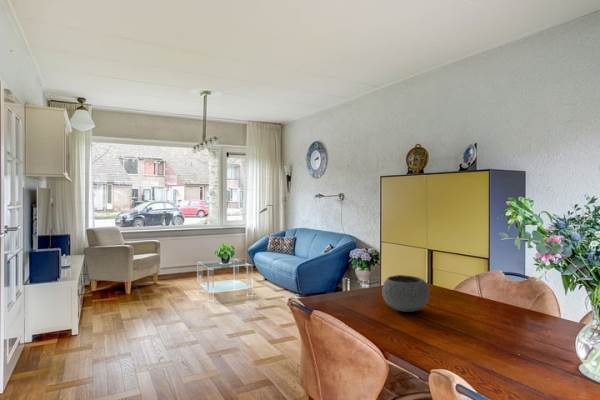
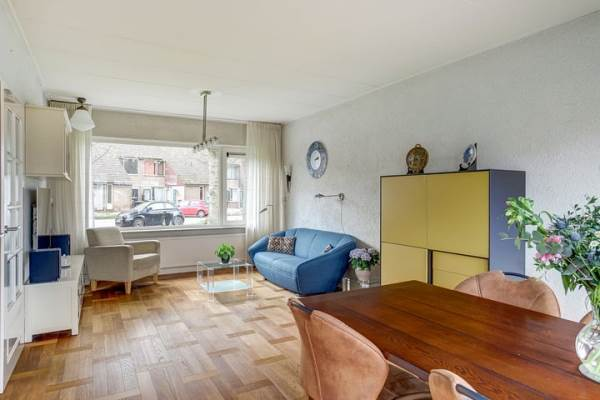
- bowl (405, 294)
